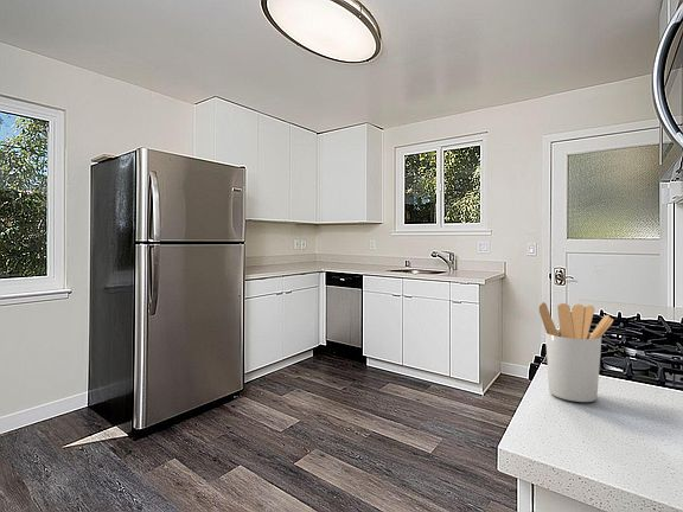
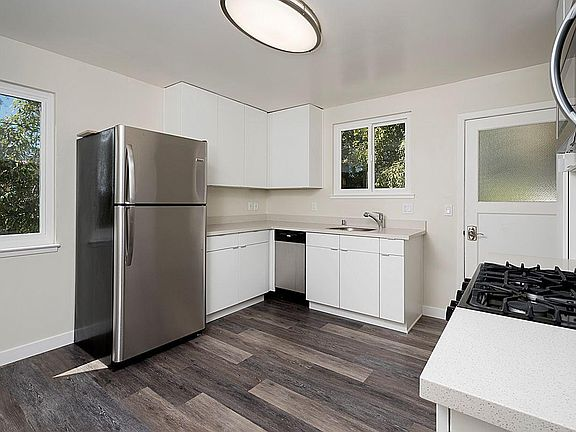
- utensil holder (573, 346)
